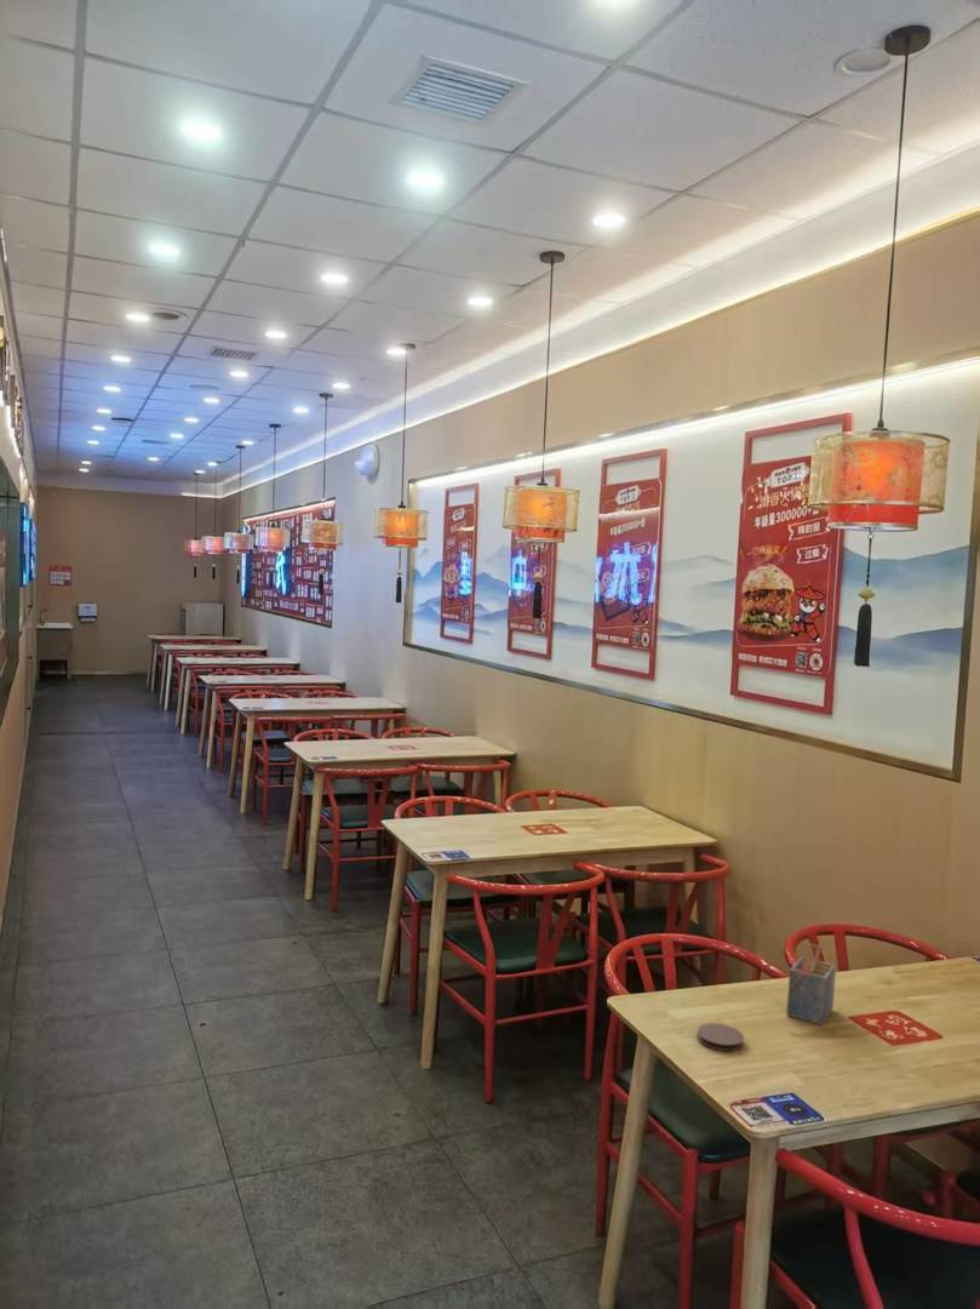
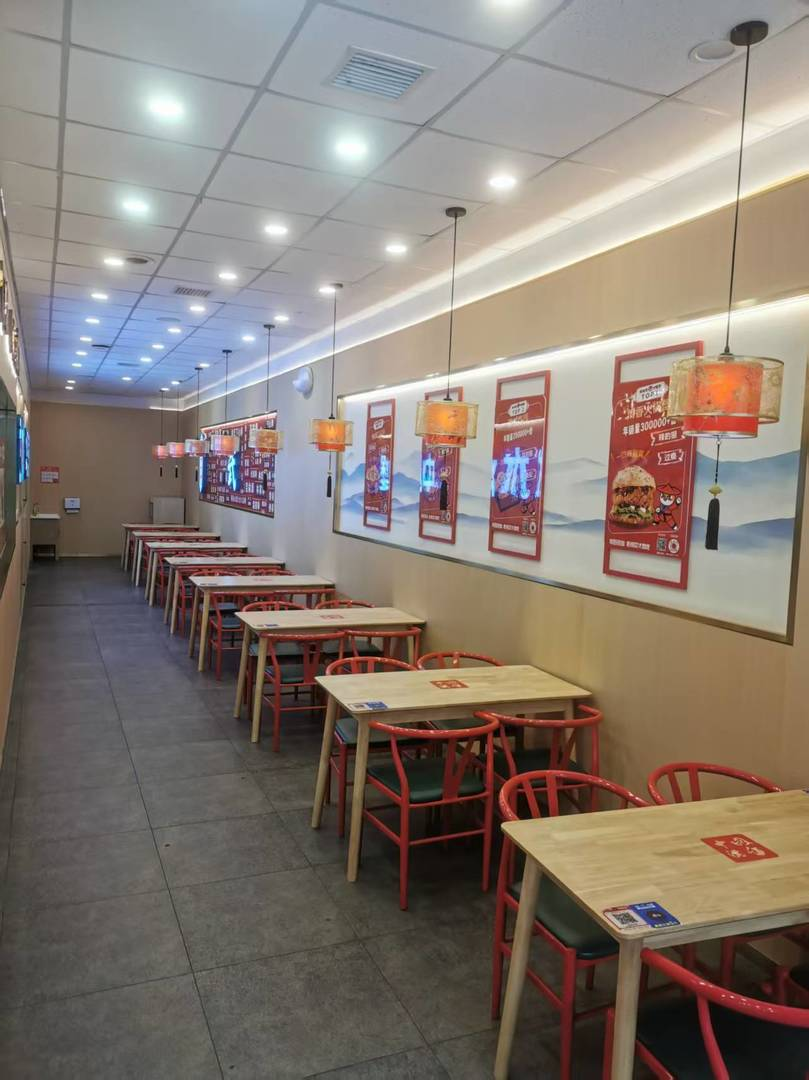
- coaster (720, 1036)
- napkin holder (812, 981)
